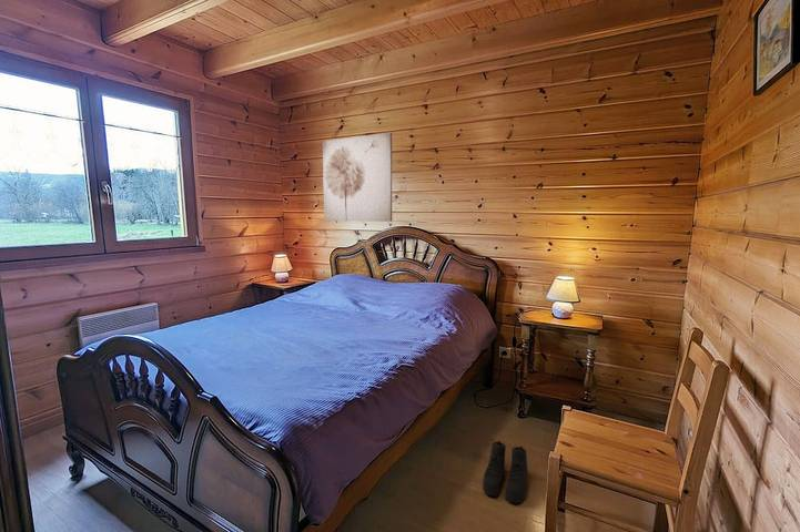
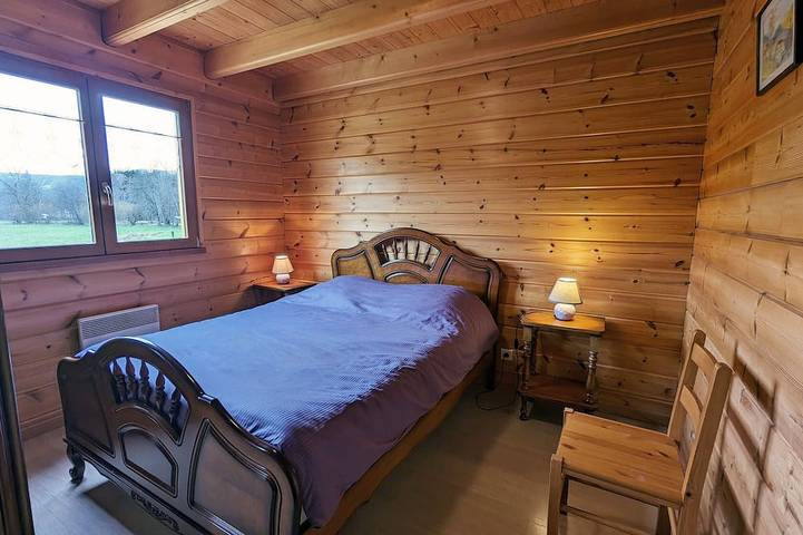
- wall art (355, 180)
- boots (504, 468)
